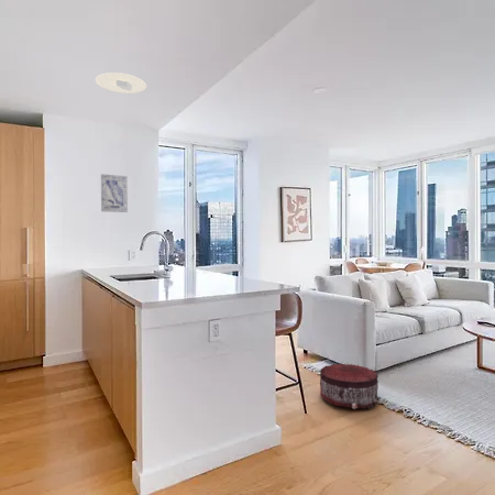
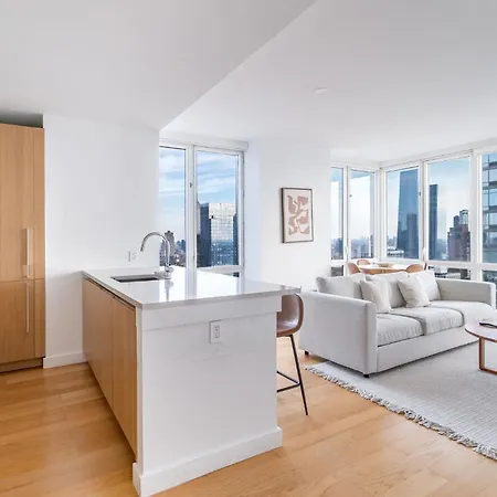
- pouf (349, 383)
- wall art (114, 194)
- recessed light (121, 80)
